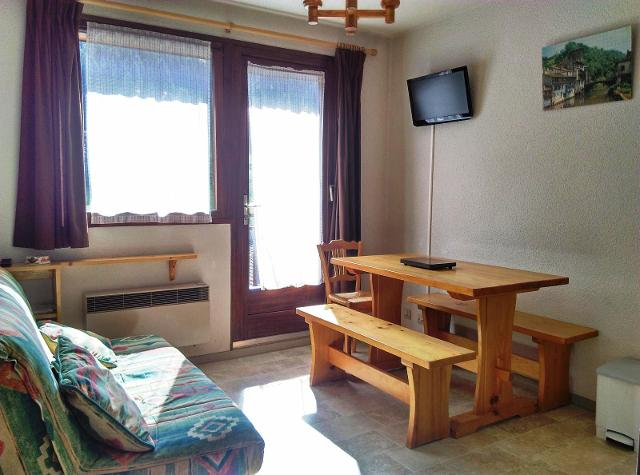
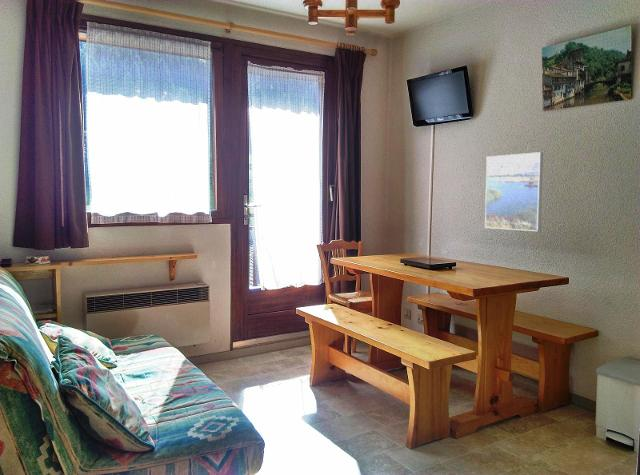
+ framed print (512, 192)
